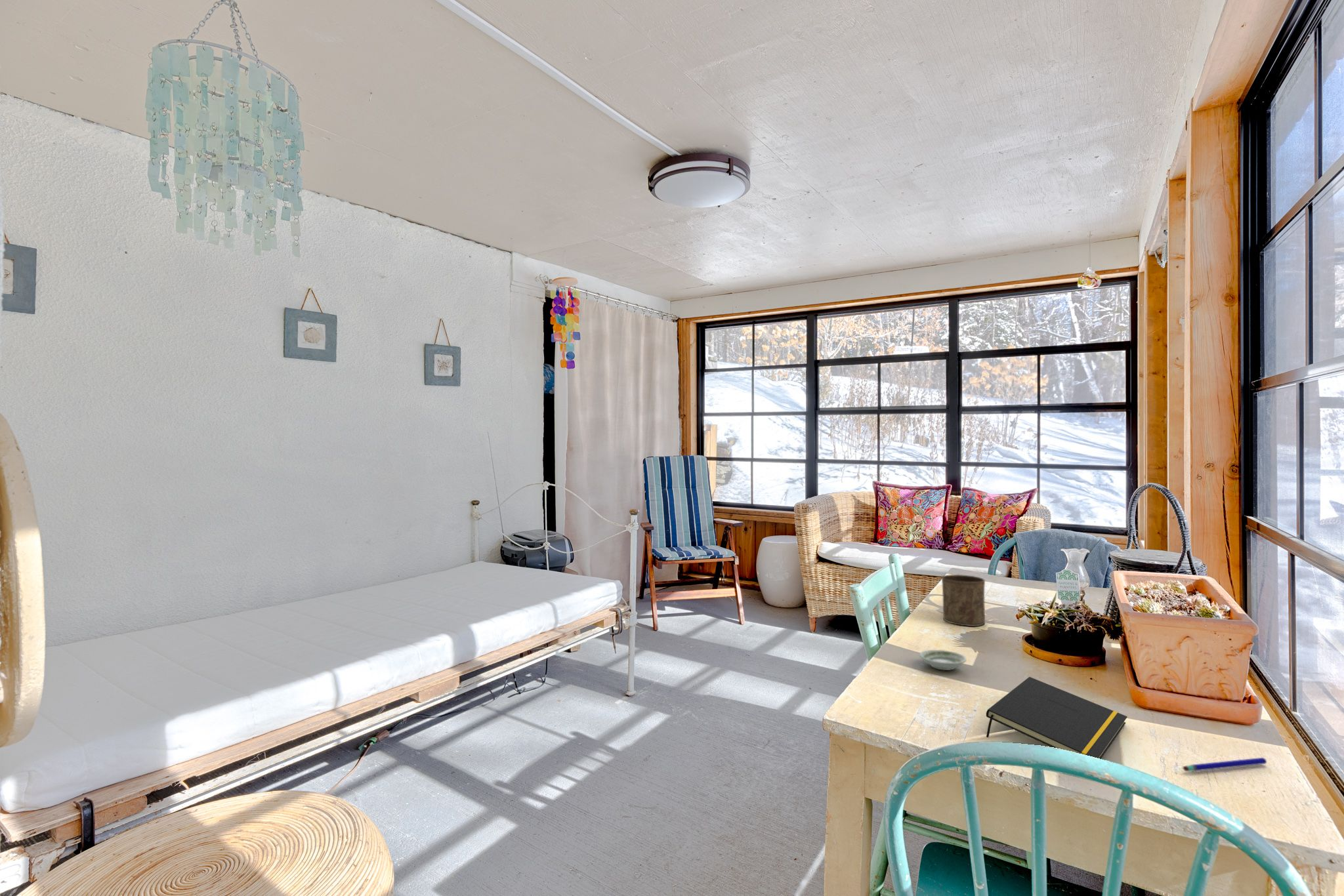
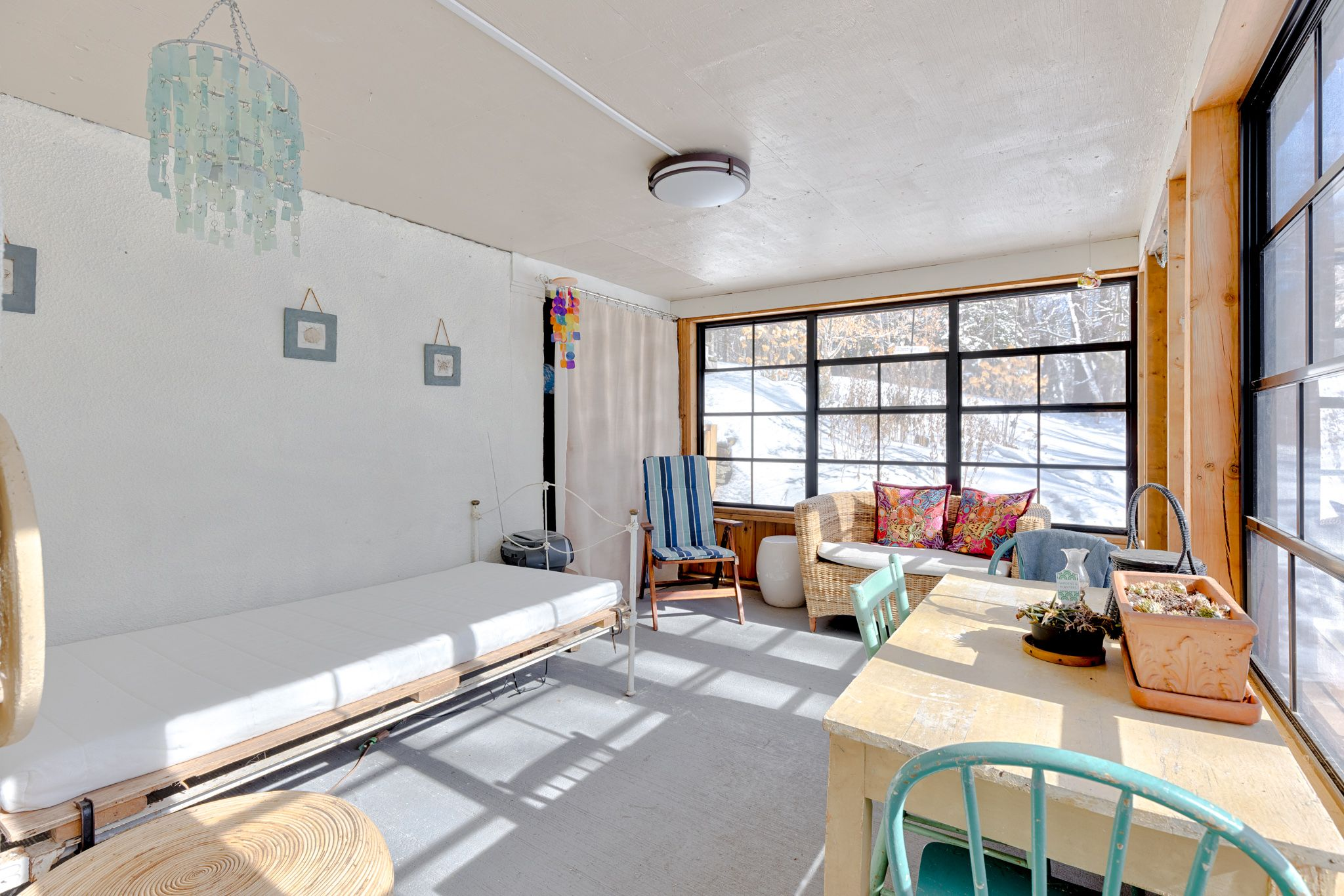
- notepad (1058, 716)
- pen (1225, 764)
- cup (963, 600)
- saucer (942, 661)
